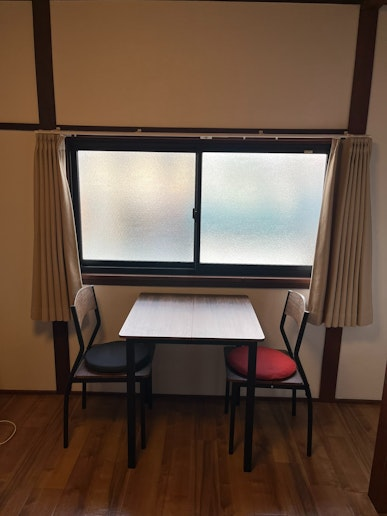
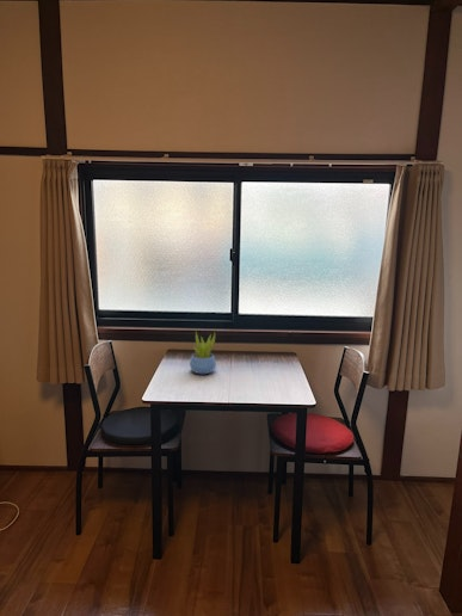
+ succulent plant (203, 352)
